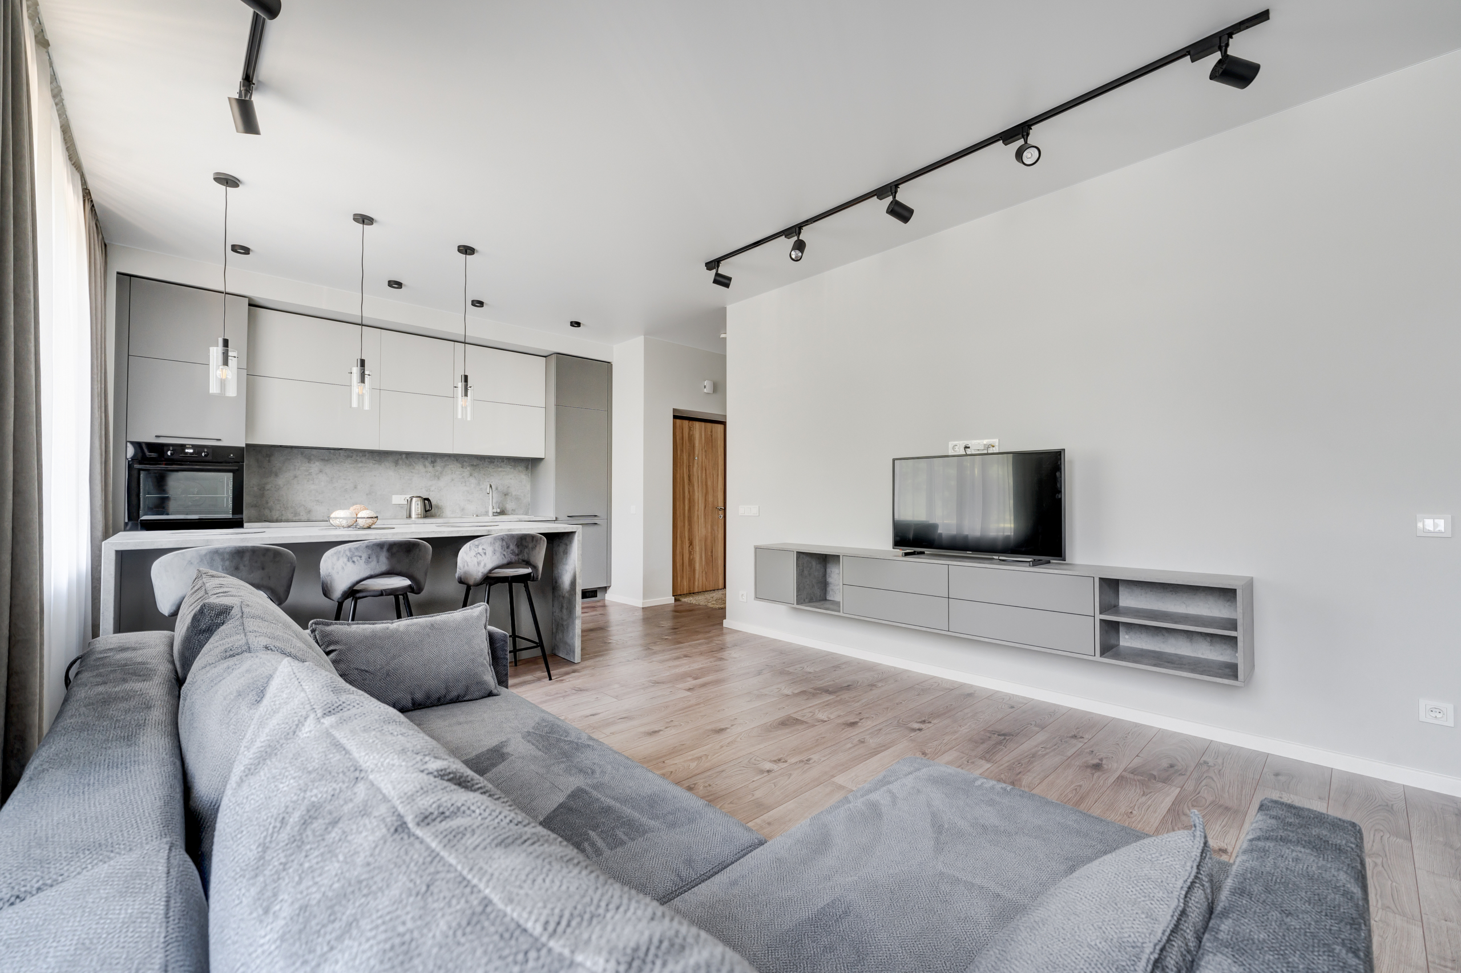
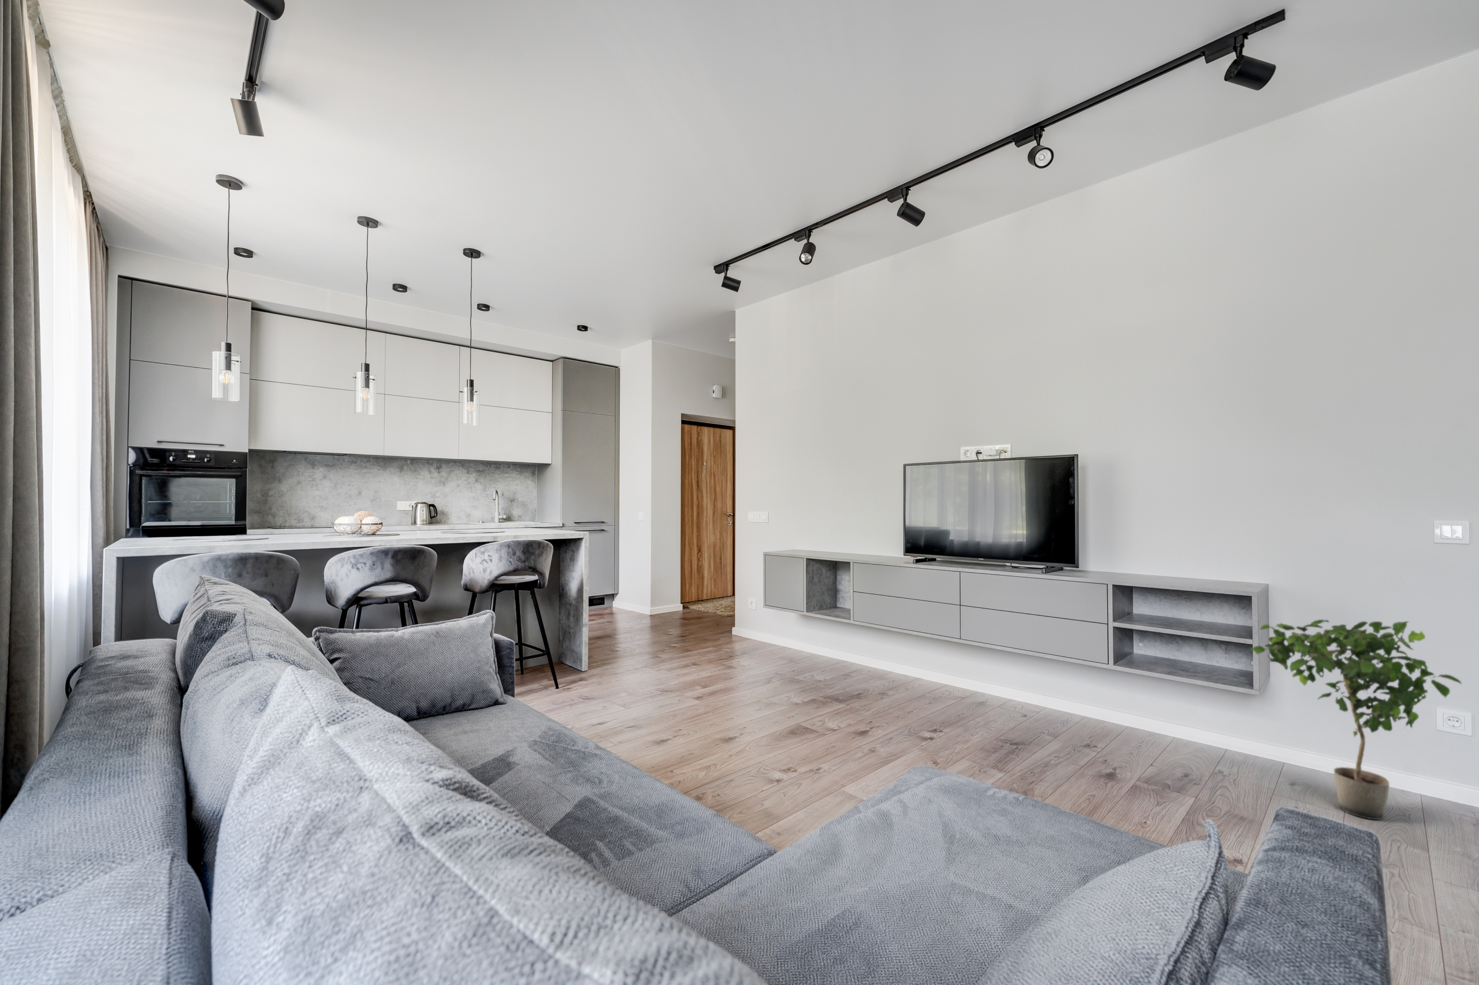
+ potted plant (1351, 712)
